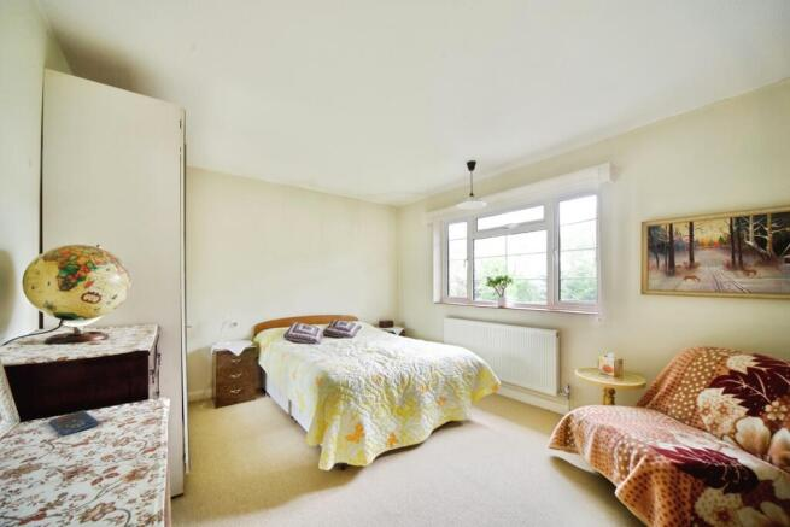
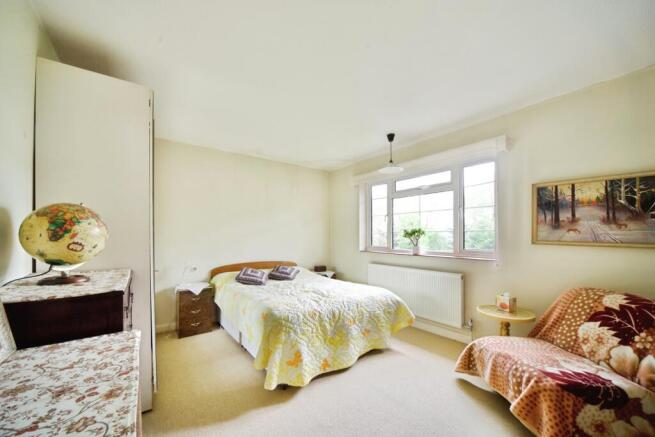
- smartphone (74, 422)
